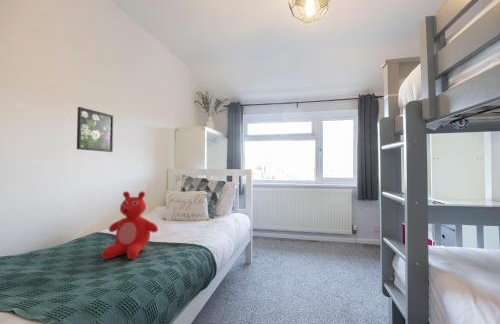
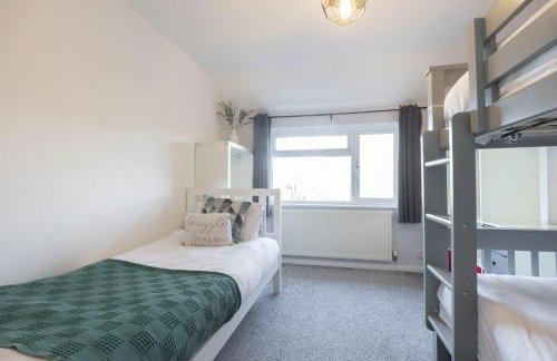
- teddy bear (128, 222)
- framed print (96, 131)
